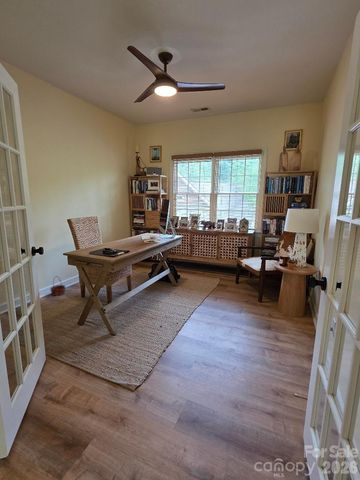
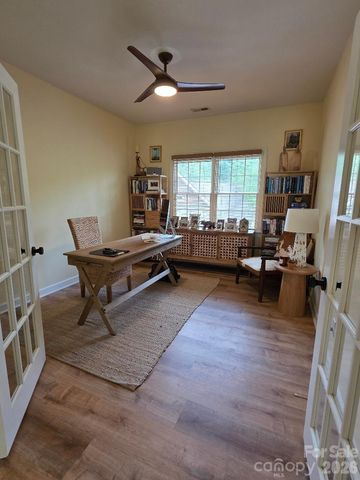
- basket (57, 285)
